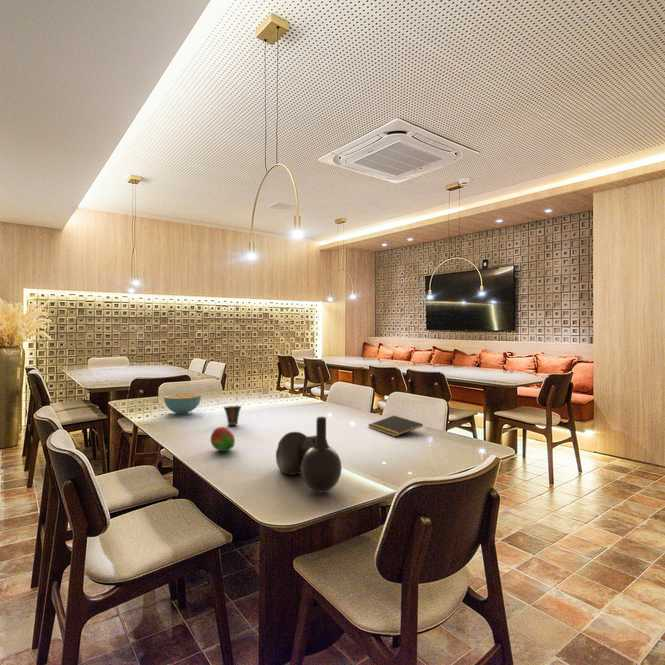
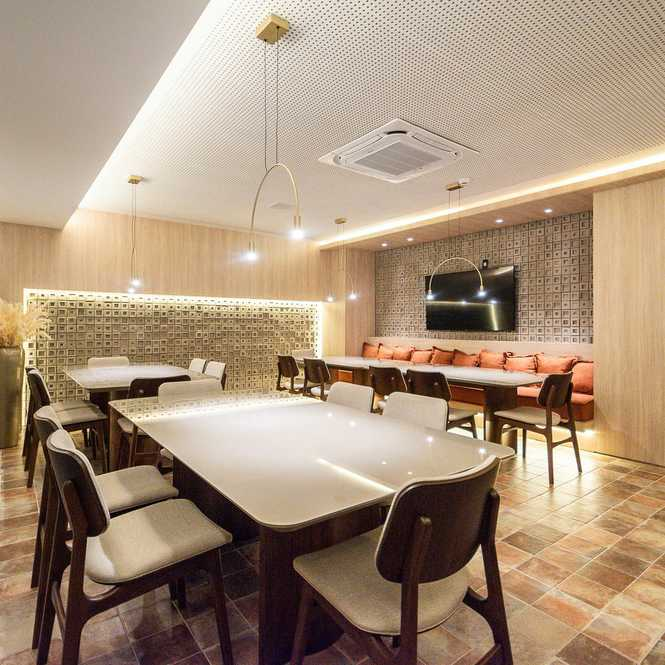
- decorative vase (304, 446)
- cereal bowl (182, 404)
- cup (232, 415)
- notepad (394, 425)
- fruit (223, 439)
